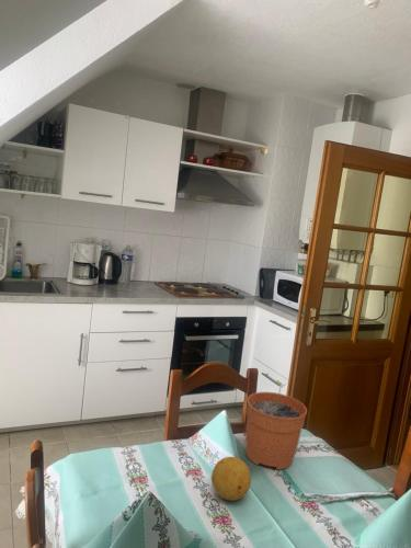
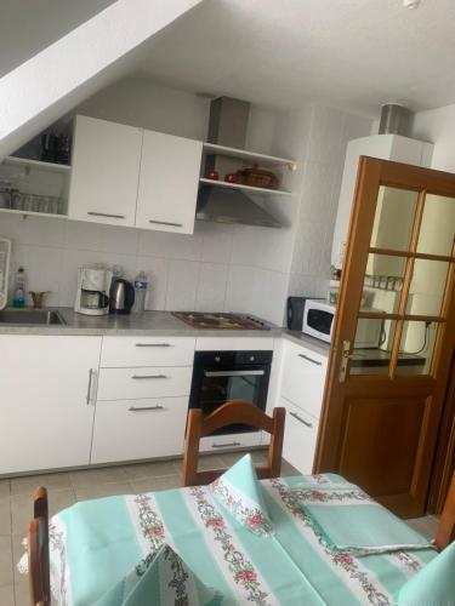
- plant pot (274, 416)
- fruit (231, 478)
